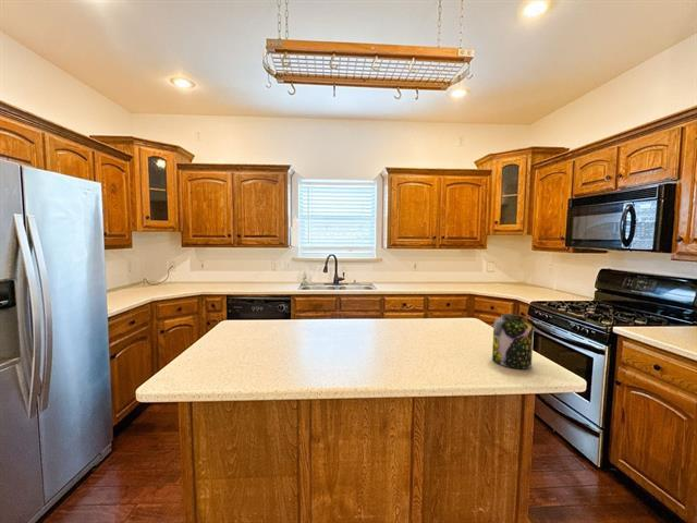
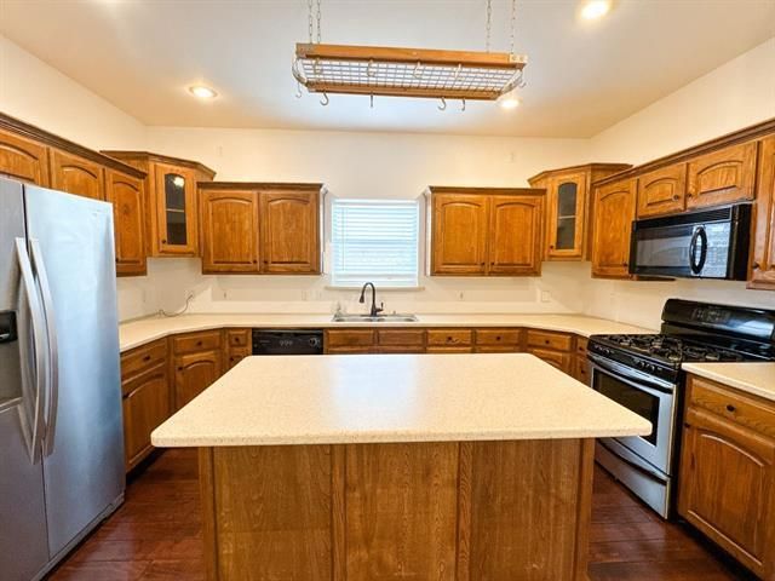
- jar (512, 339)
